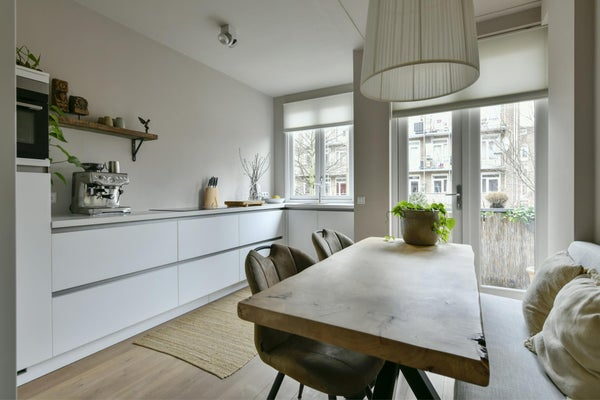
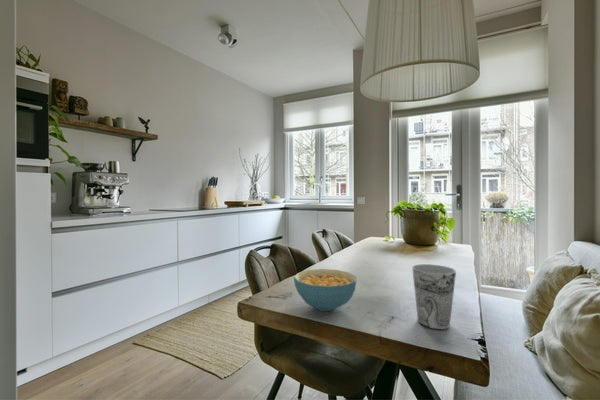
+ cup (433, 295)
+ cereal bowl (325, 292)
